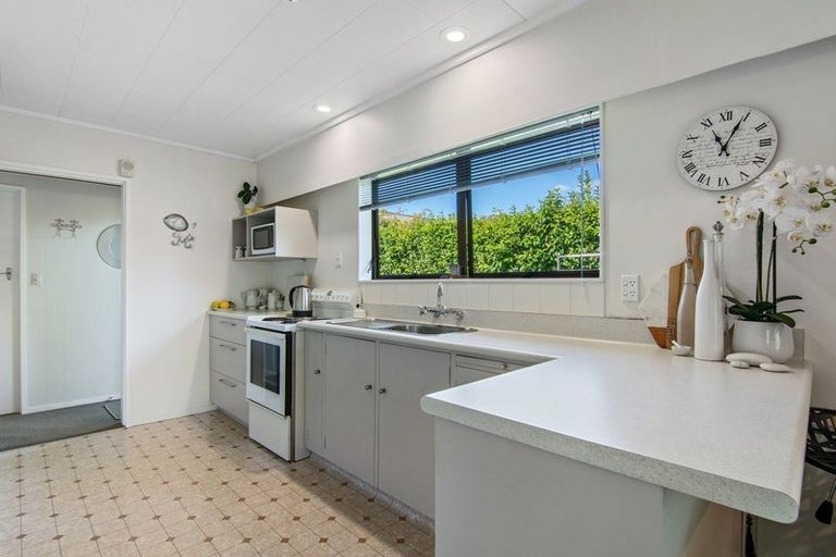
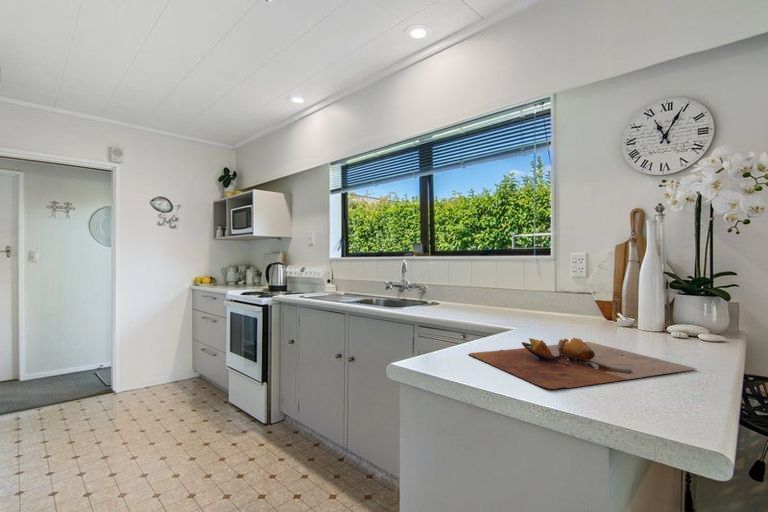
+ cutting board (573, 349)
